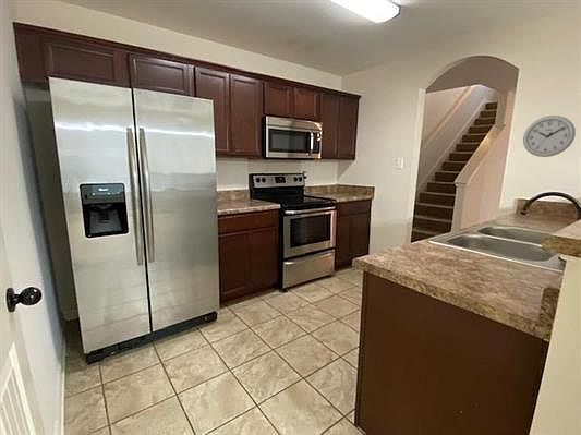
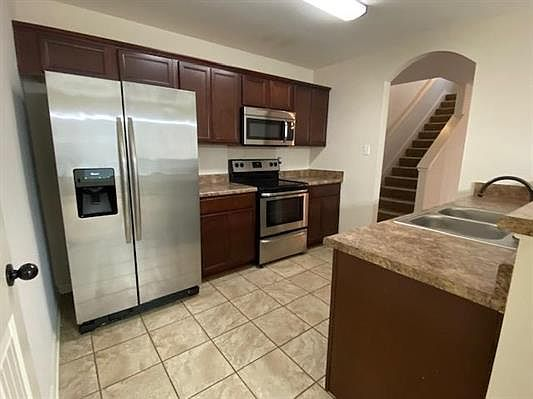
- wall clock (547, 136)
